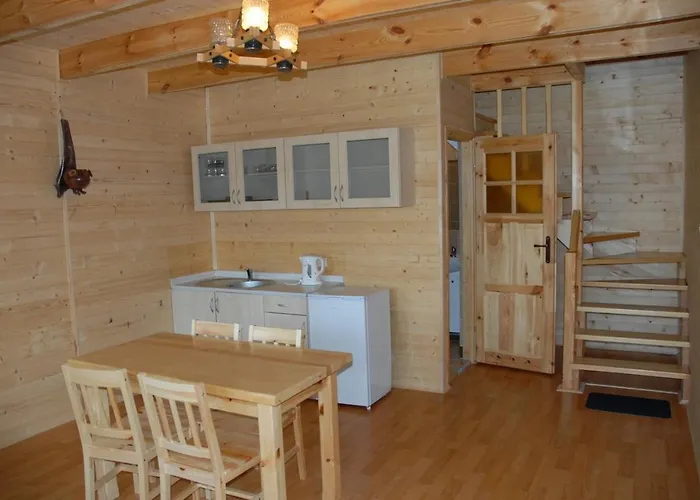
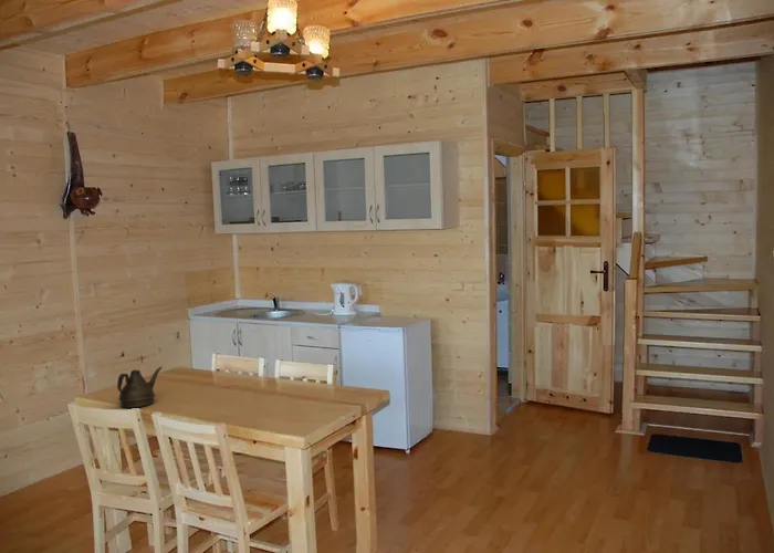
+ teapot (142, 385)
